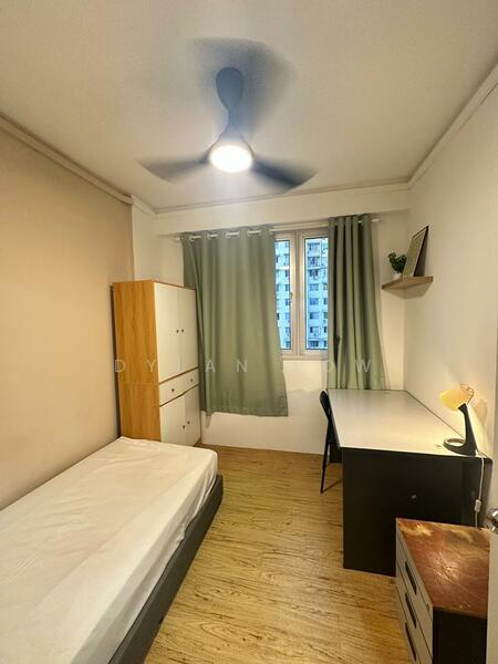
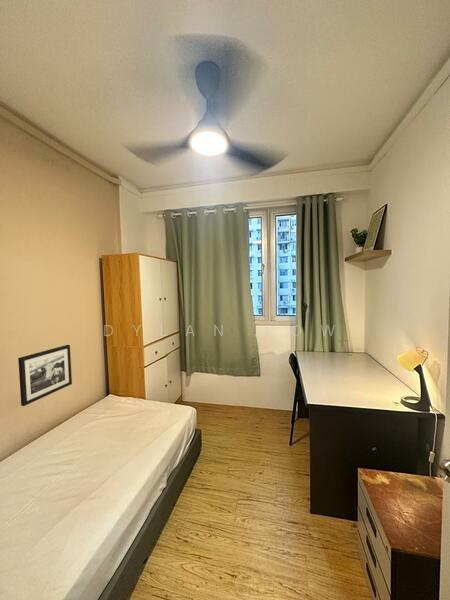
+ picture frame (47, 372)
